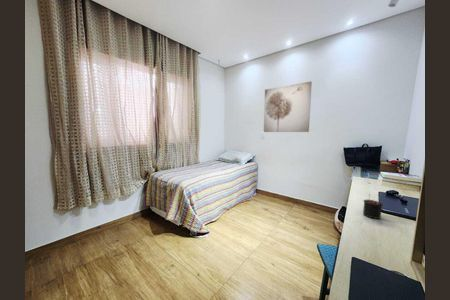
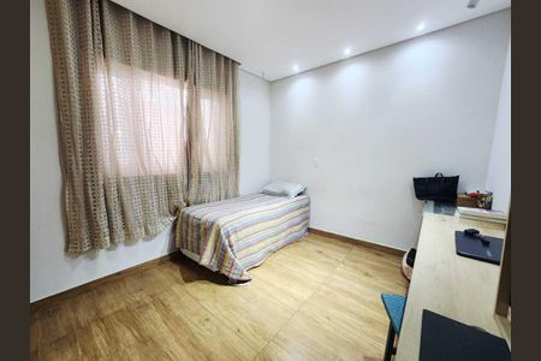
- candle (372, 205)
- wall art (285, 109)
